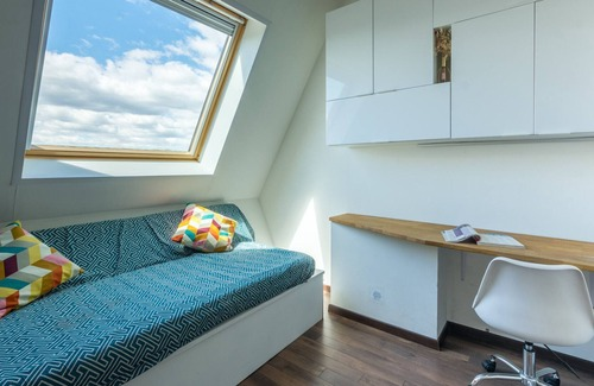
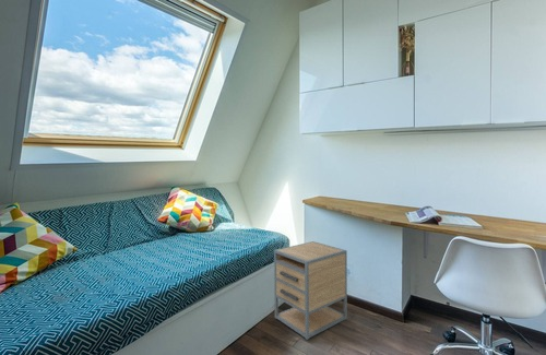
+ nightstand (310, 284)
